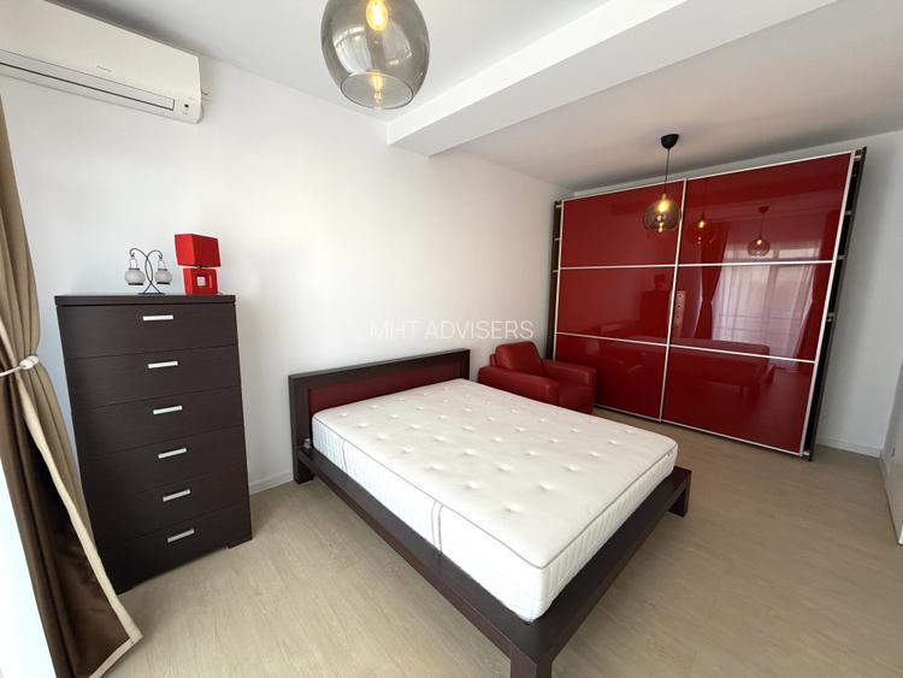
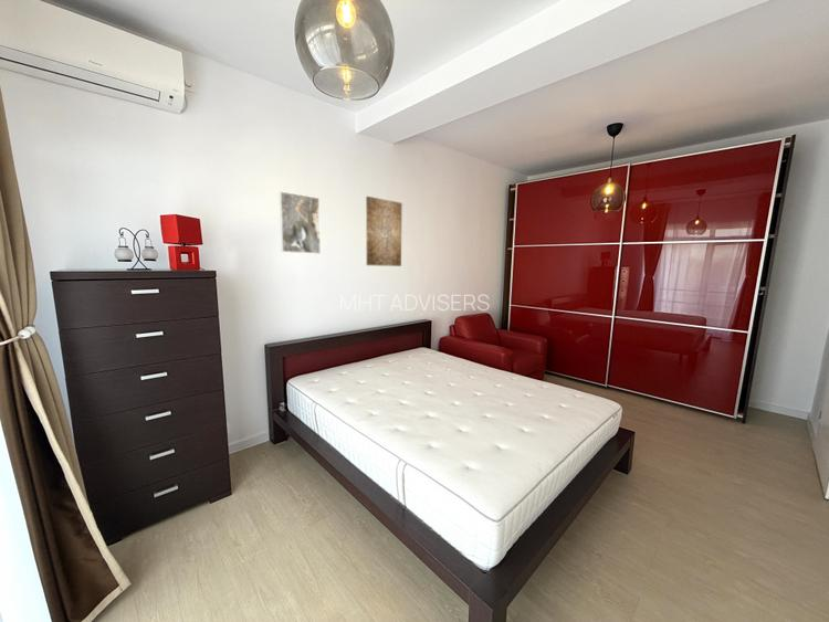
+ wall art (384, 233)
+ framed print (300, 223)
